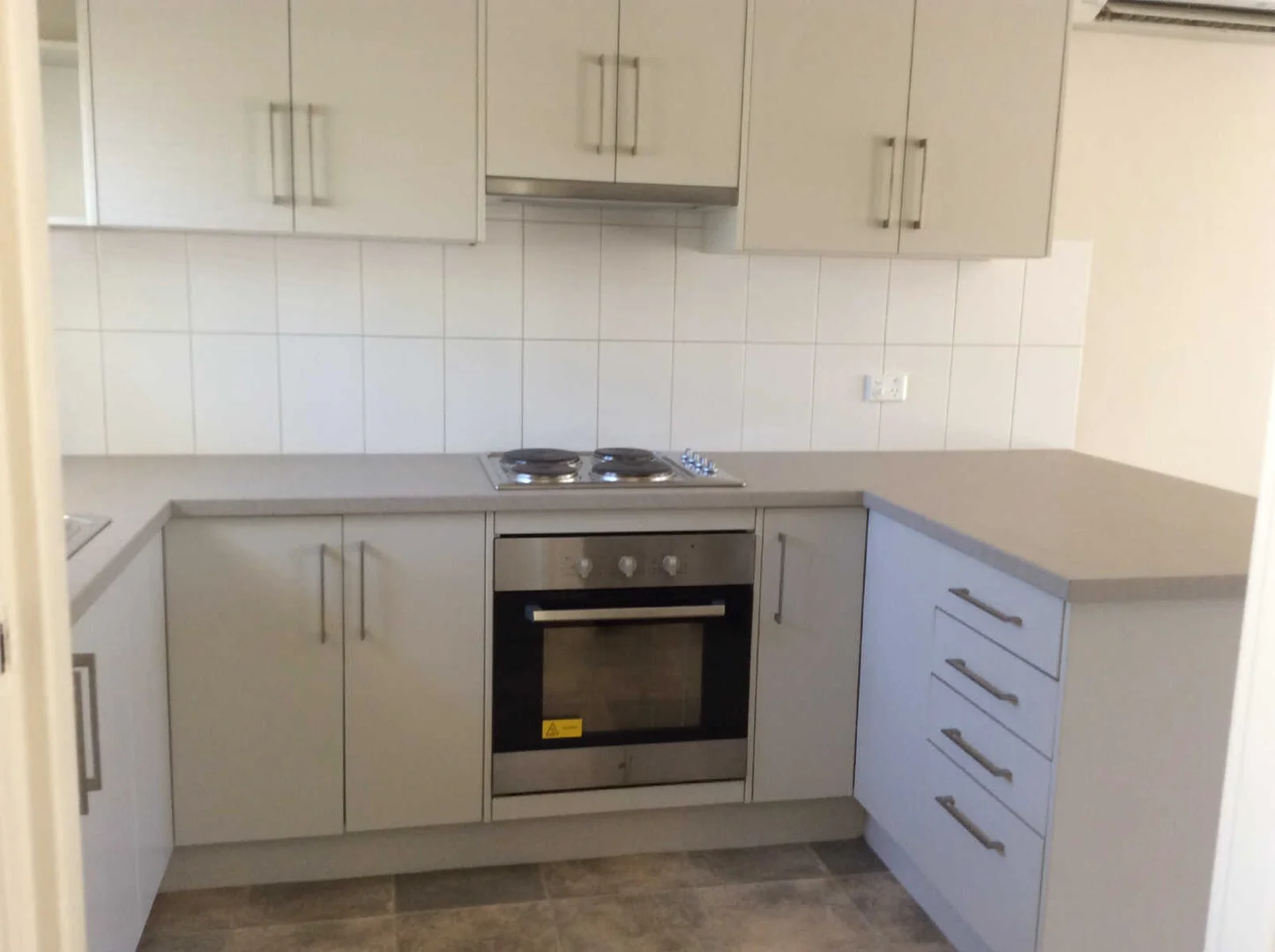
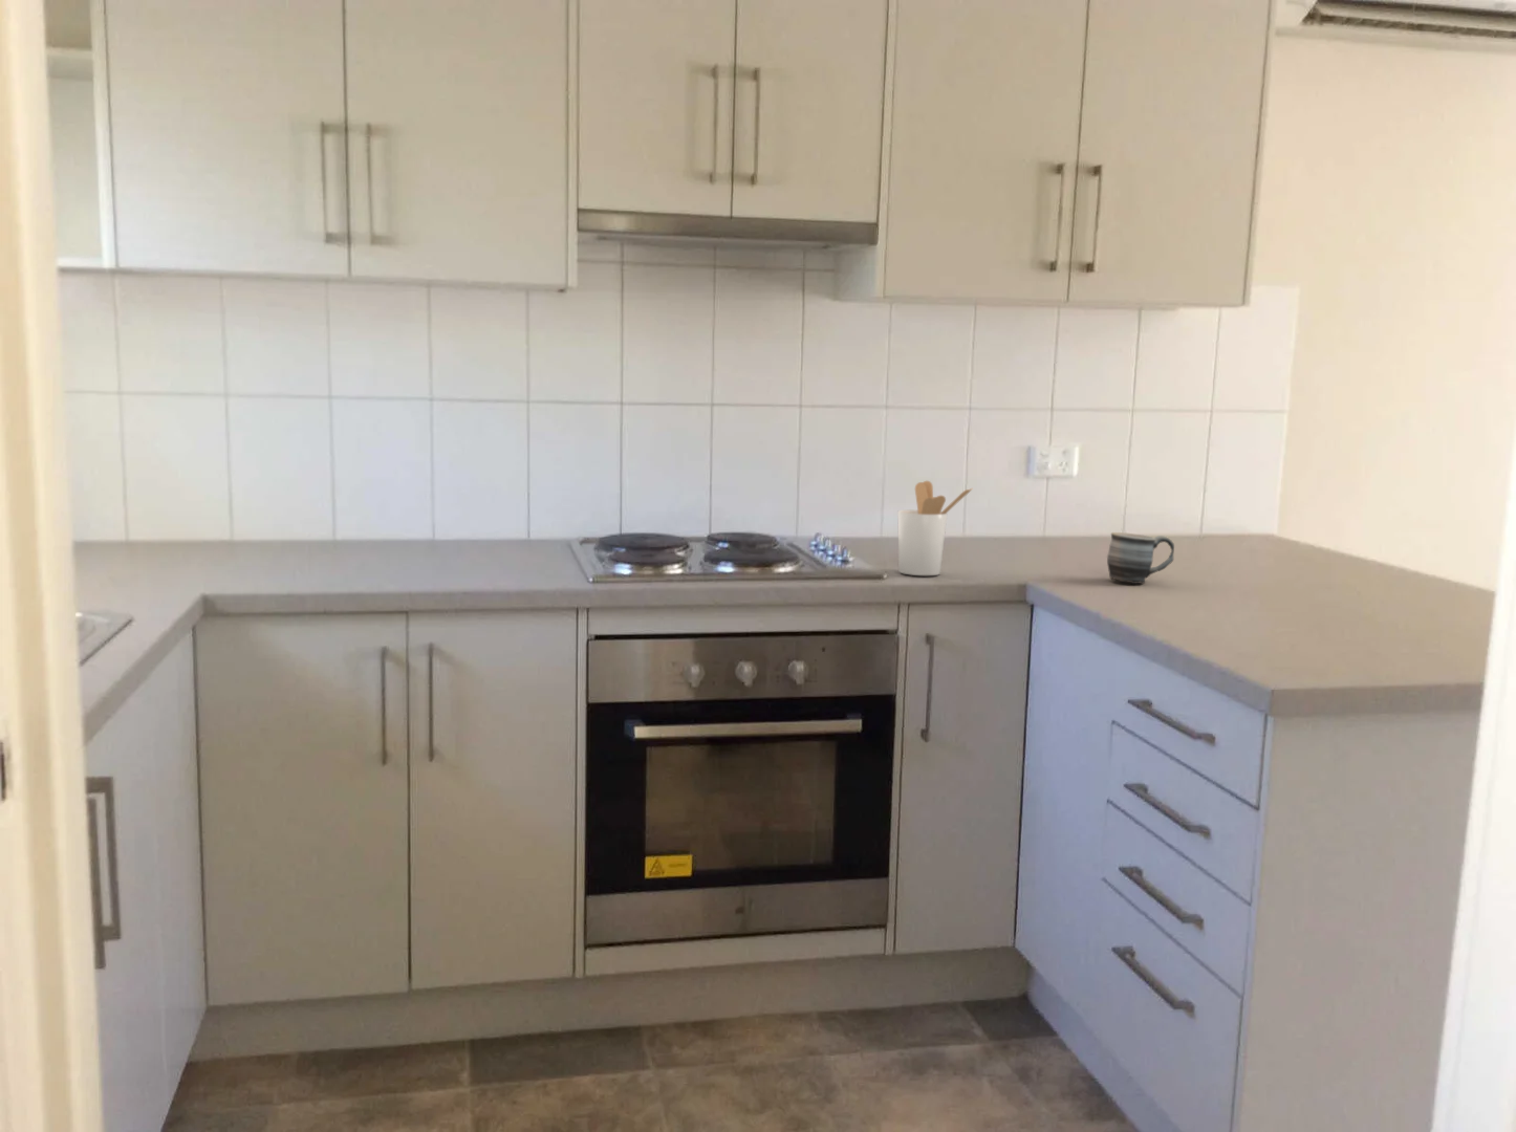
+ mug (1139, 558)
+ utensil holder (935, 528)
